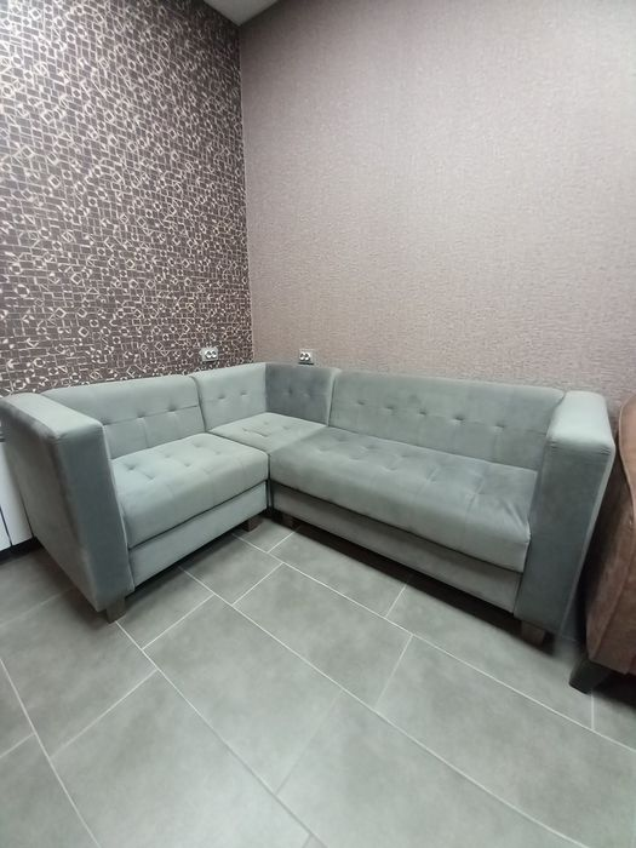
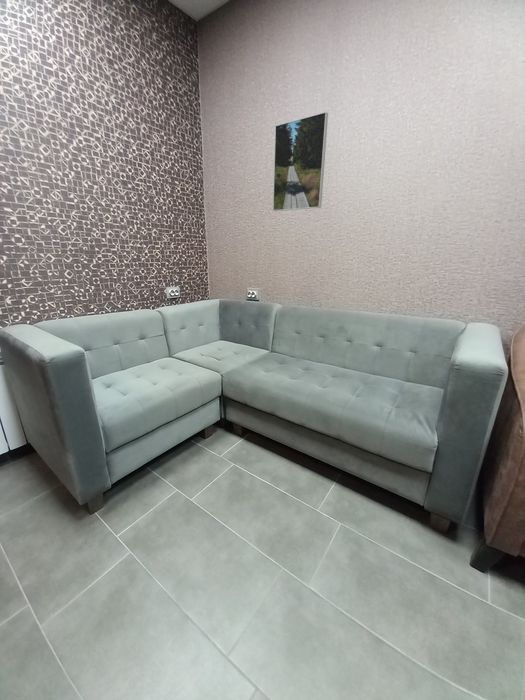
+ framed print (298, 166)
